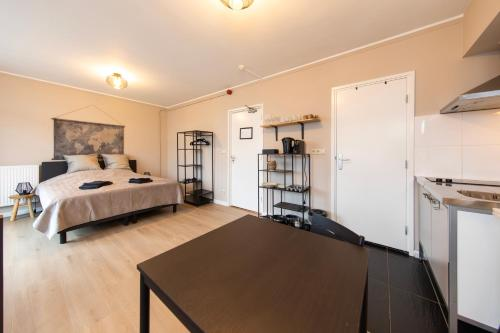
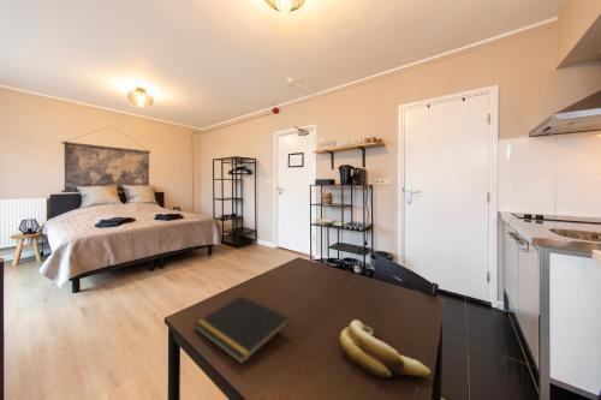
+ notepad (240, 322)
+ banana (379, 340)
